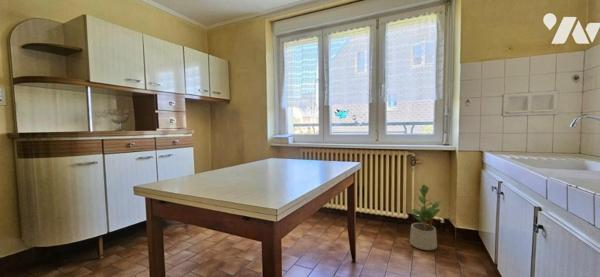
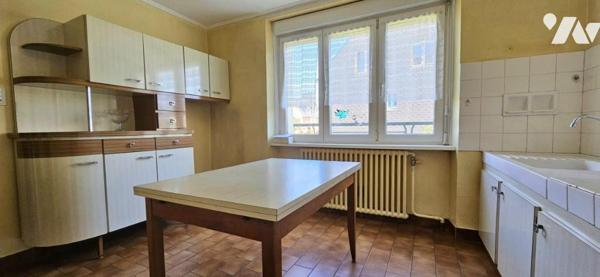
- potted plant (425, 214)
